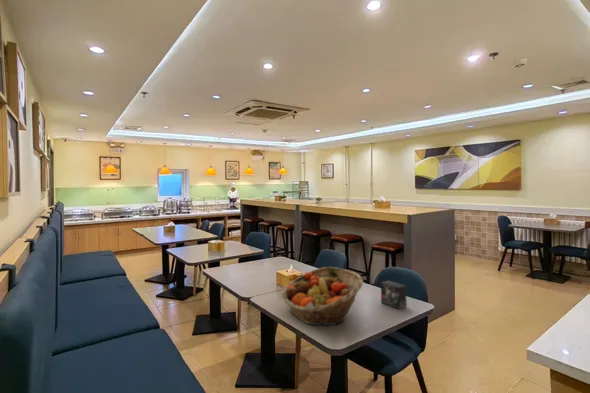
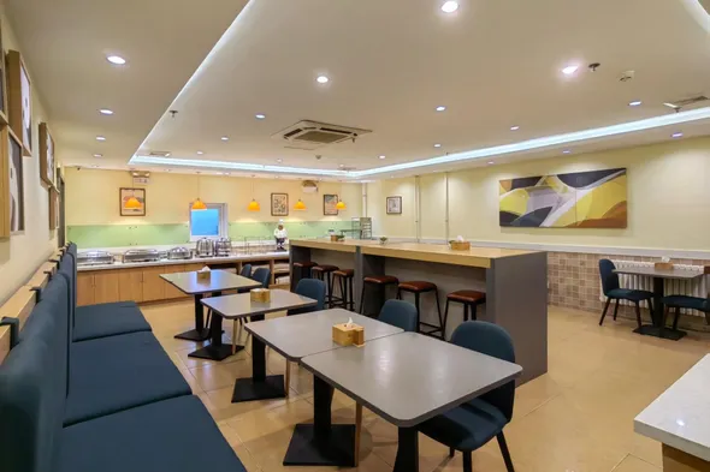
- fruit basket (321, 293)
- small box (393, 294)
